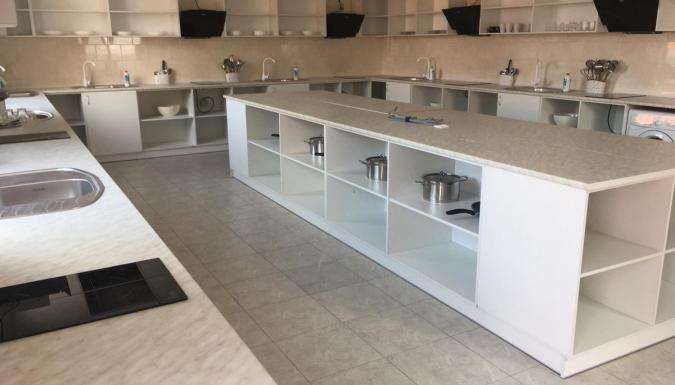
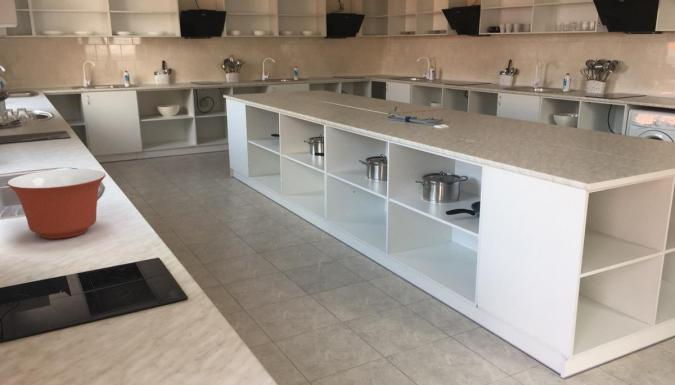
+ mixing bowl (61, 205)
